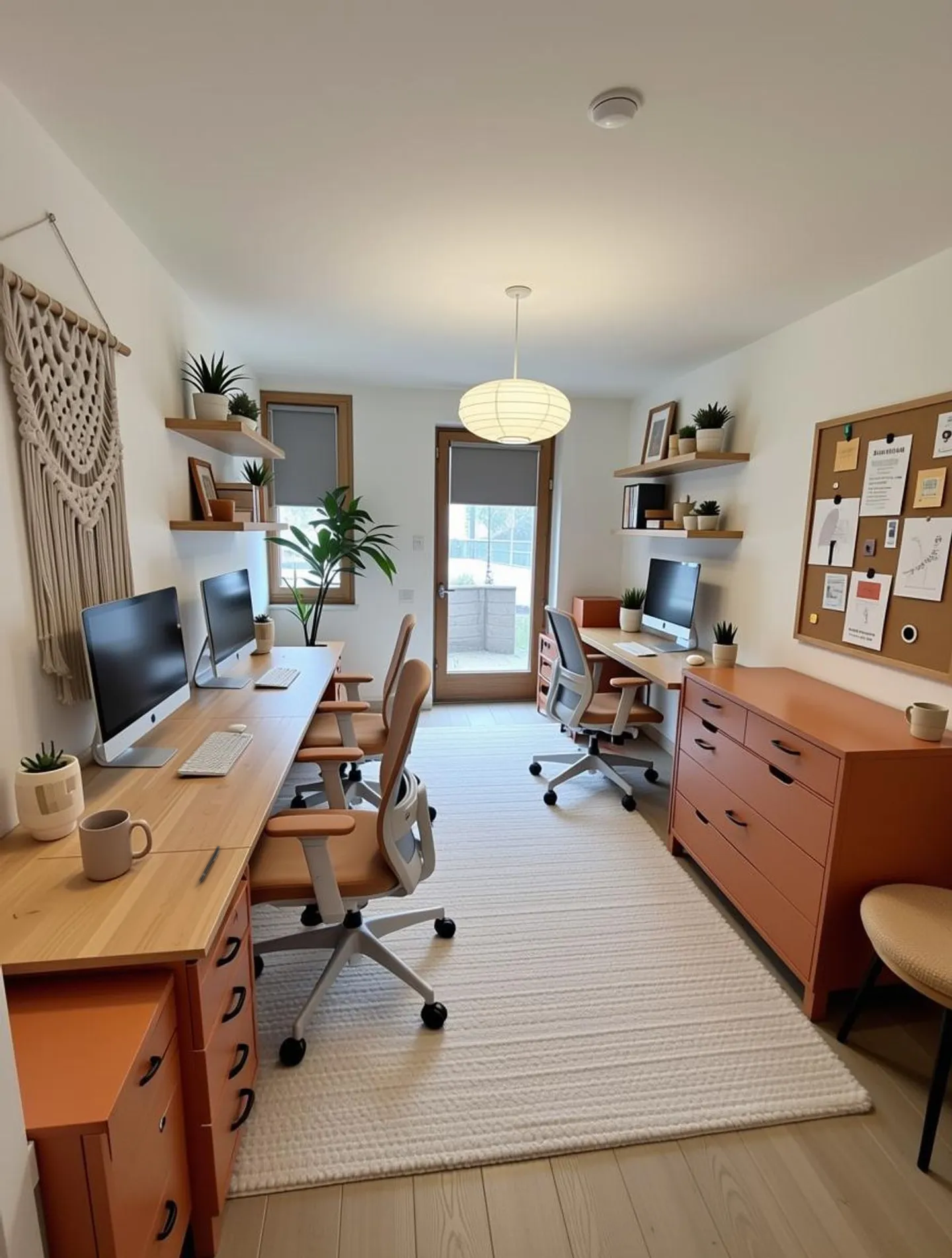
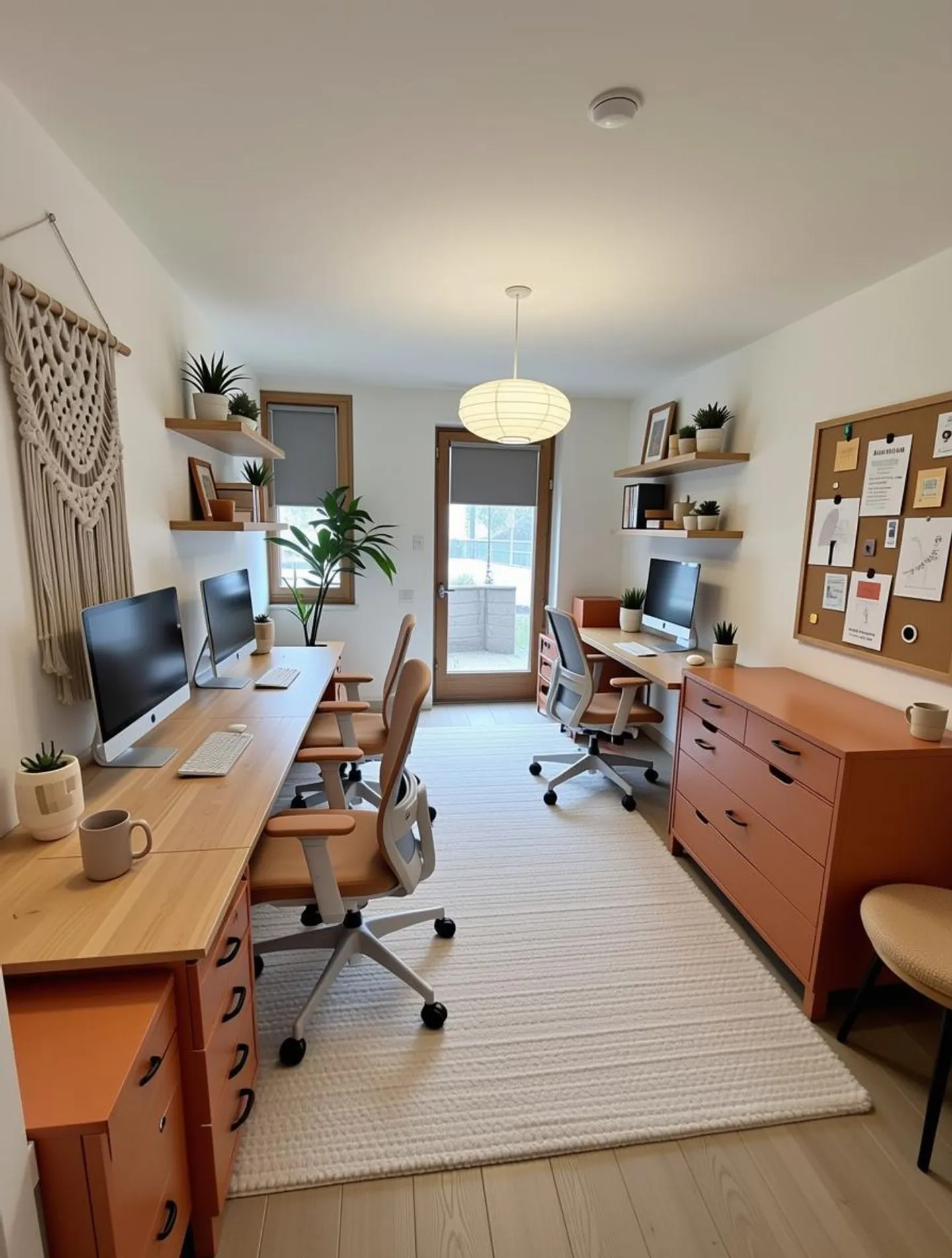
- pen (210, 864)
